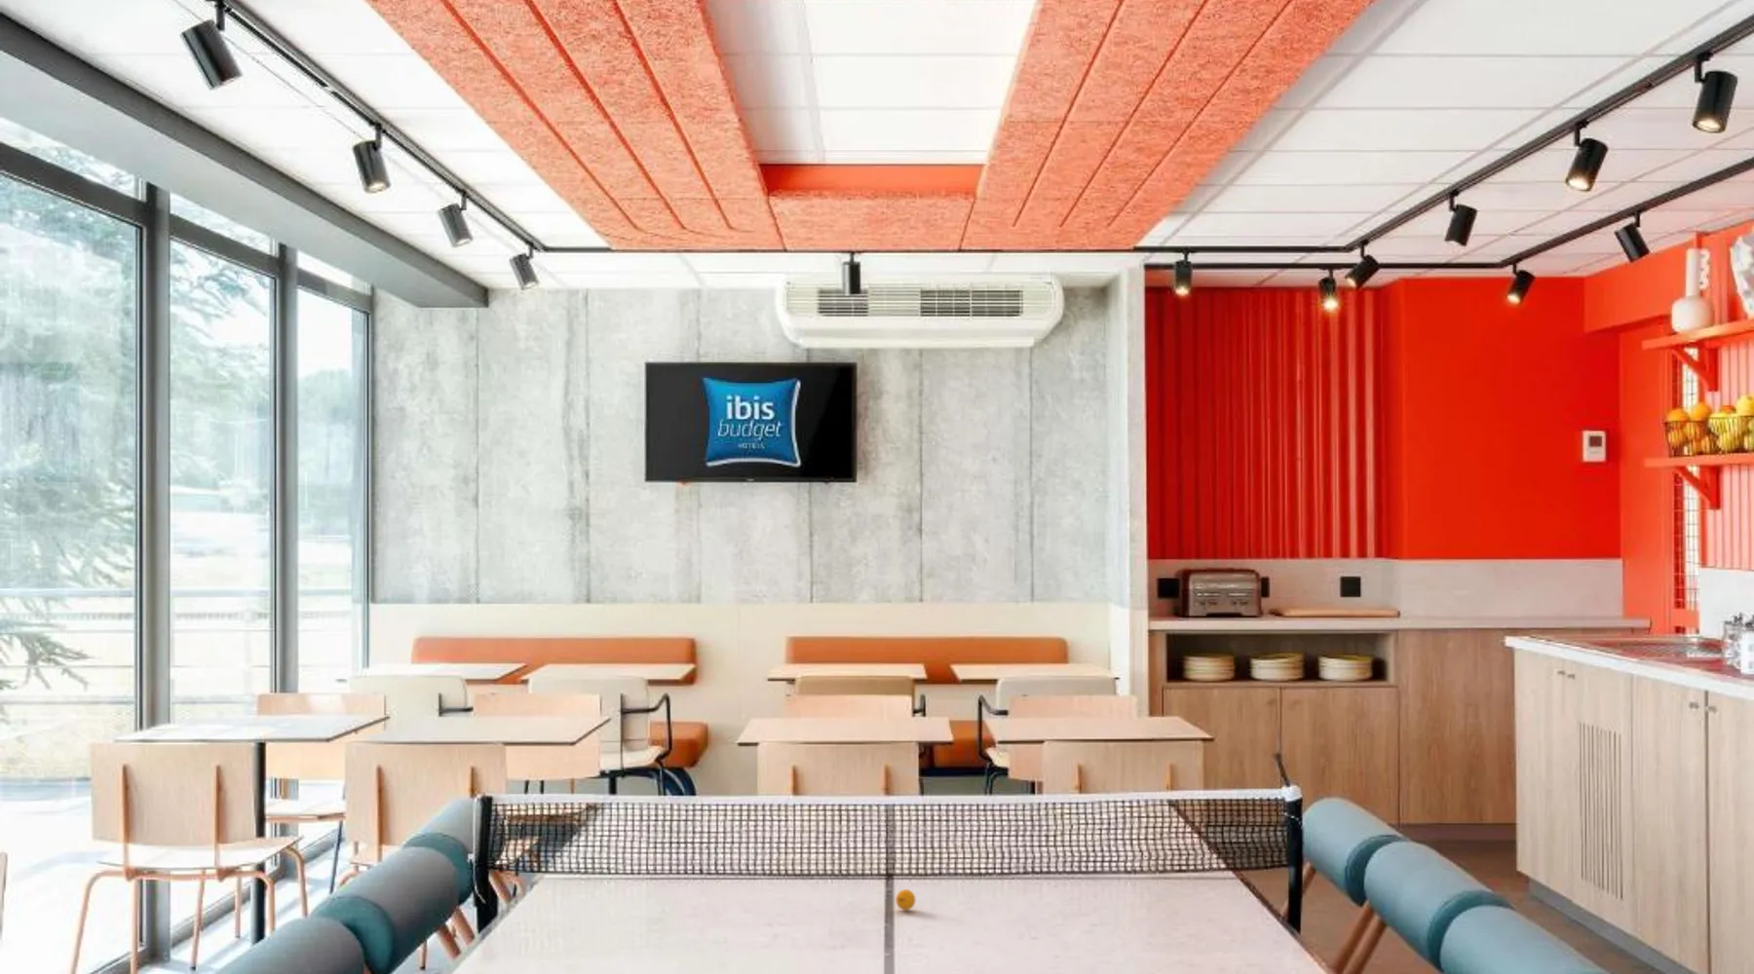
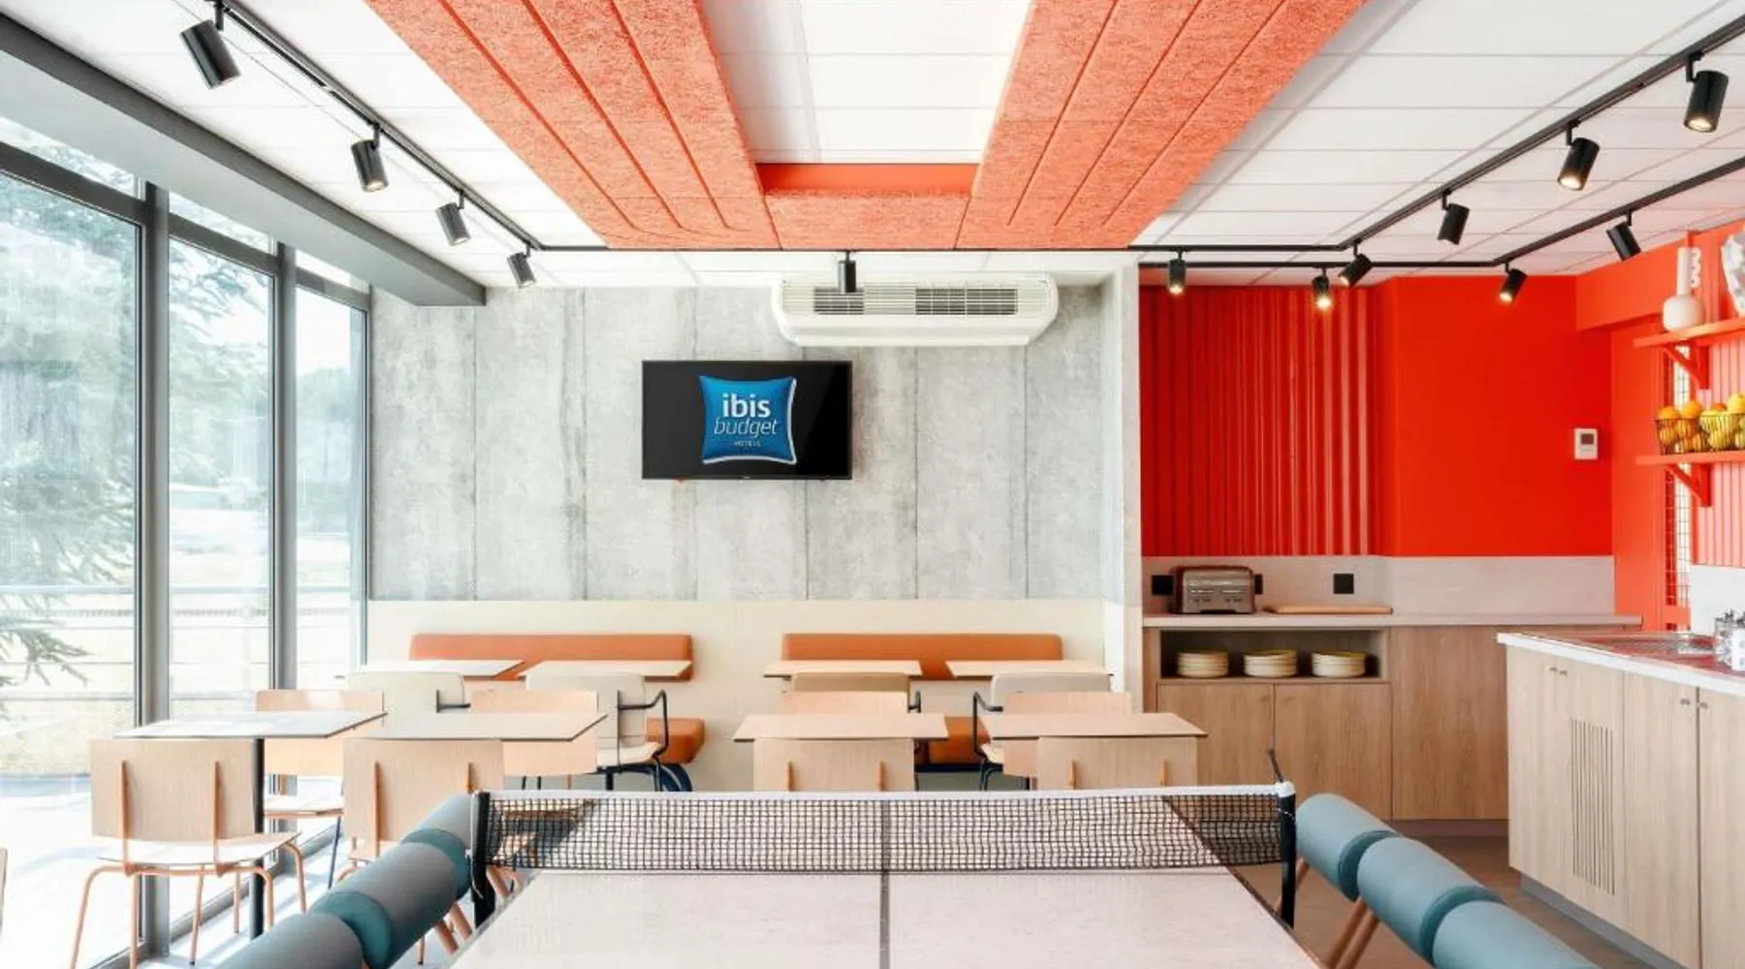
- ping-pong ball (906, 898)
